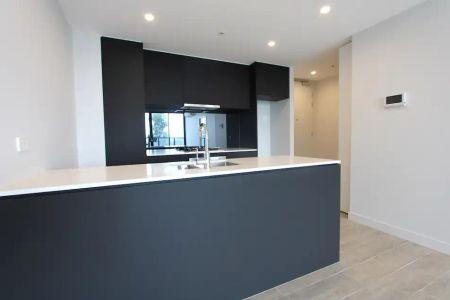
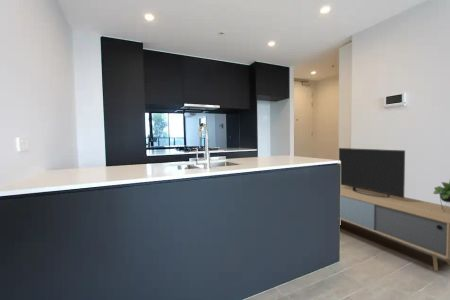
+ media console (364, 192)
